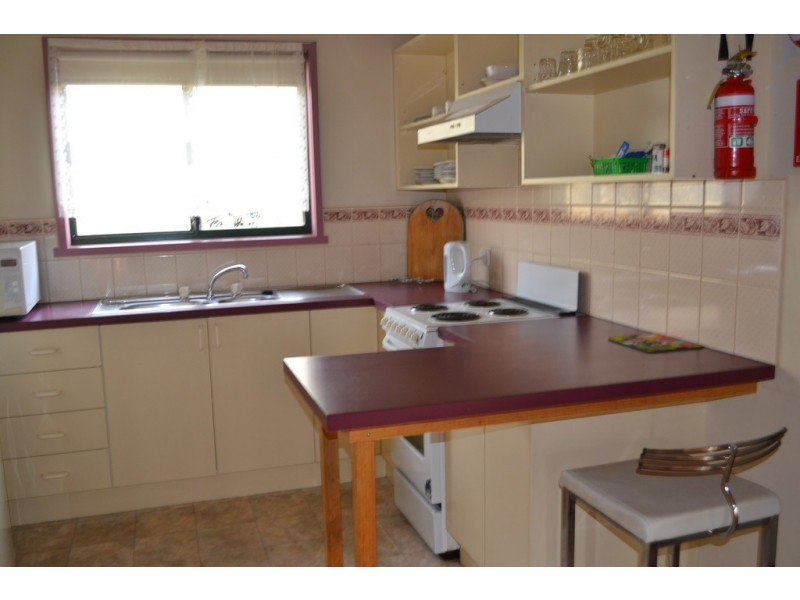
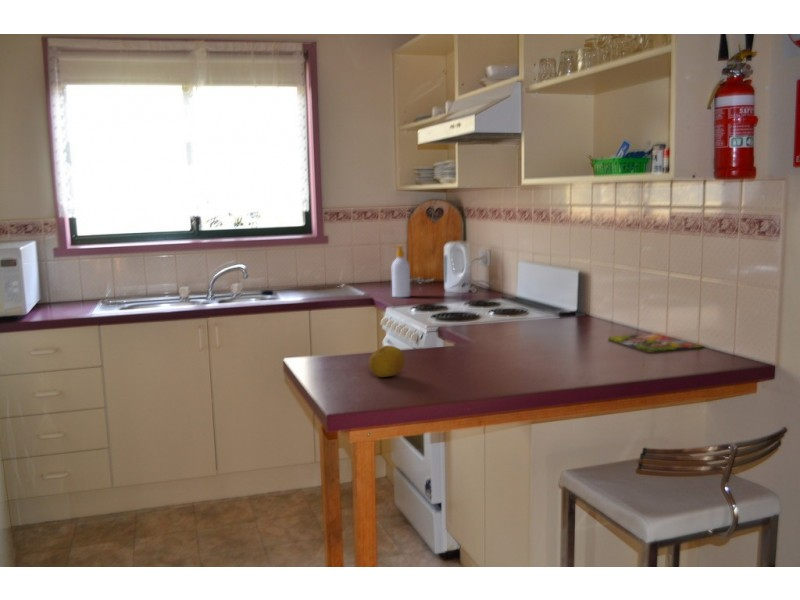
+ soap bottle (399, 271)
+ fruit (387, 361)
